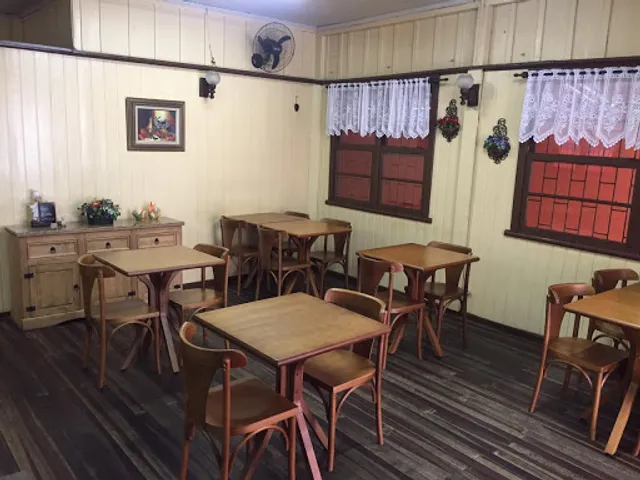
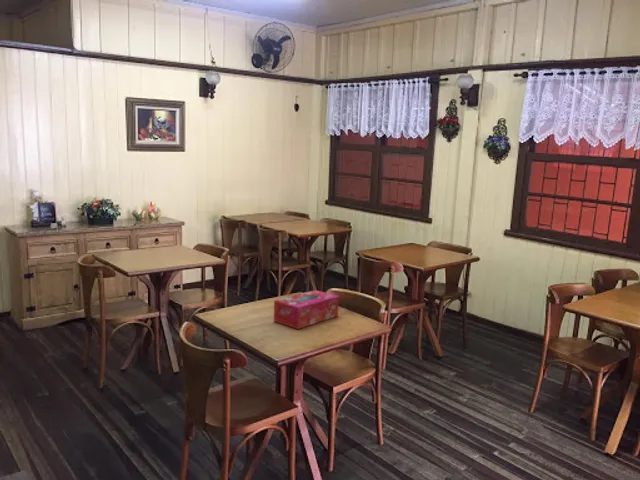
+ tissue box (306, 308)
